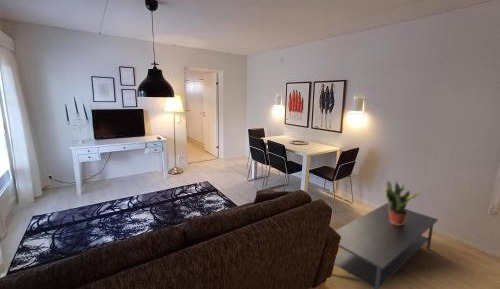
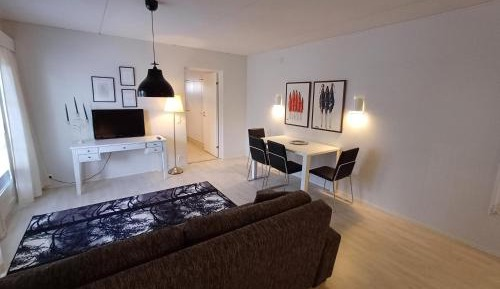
- coffee table (383, 244)
- potted plant (402, 200)
